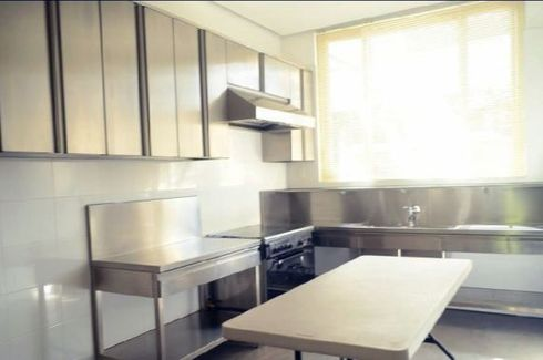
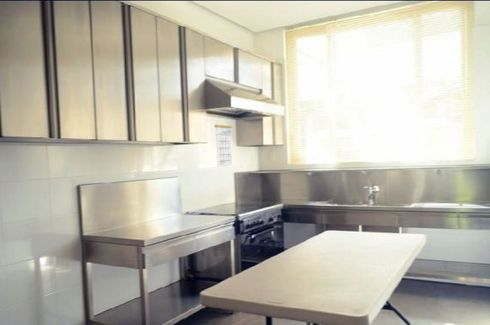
+ calendar (223, 141)
